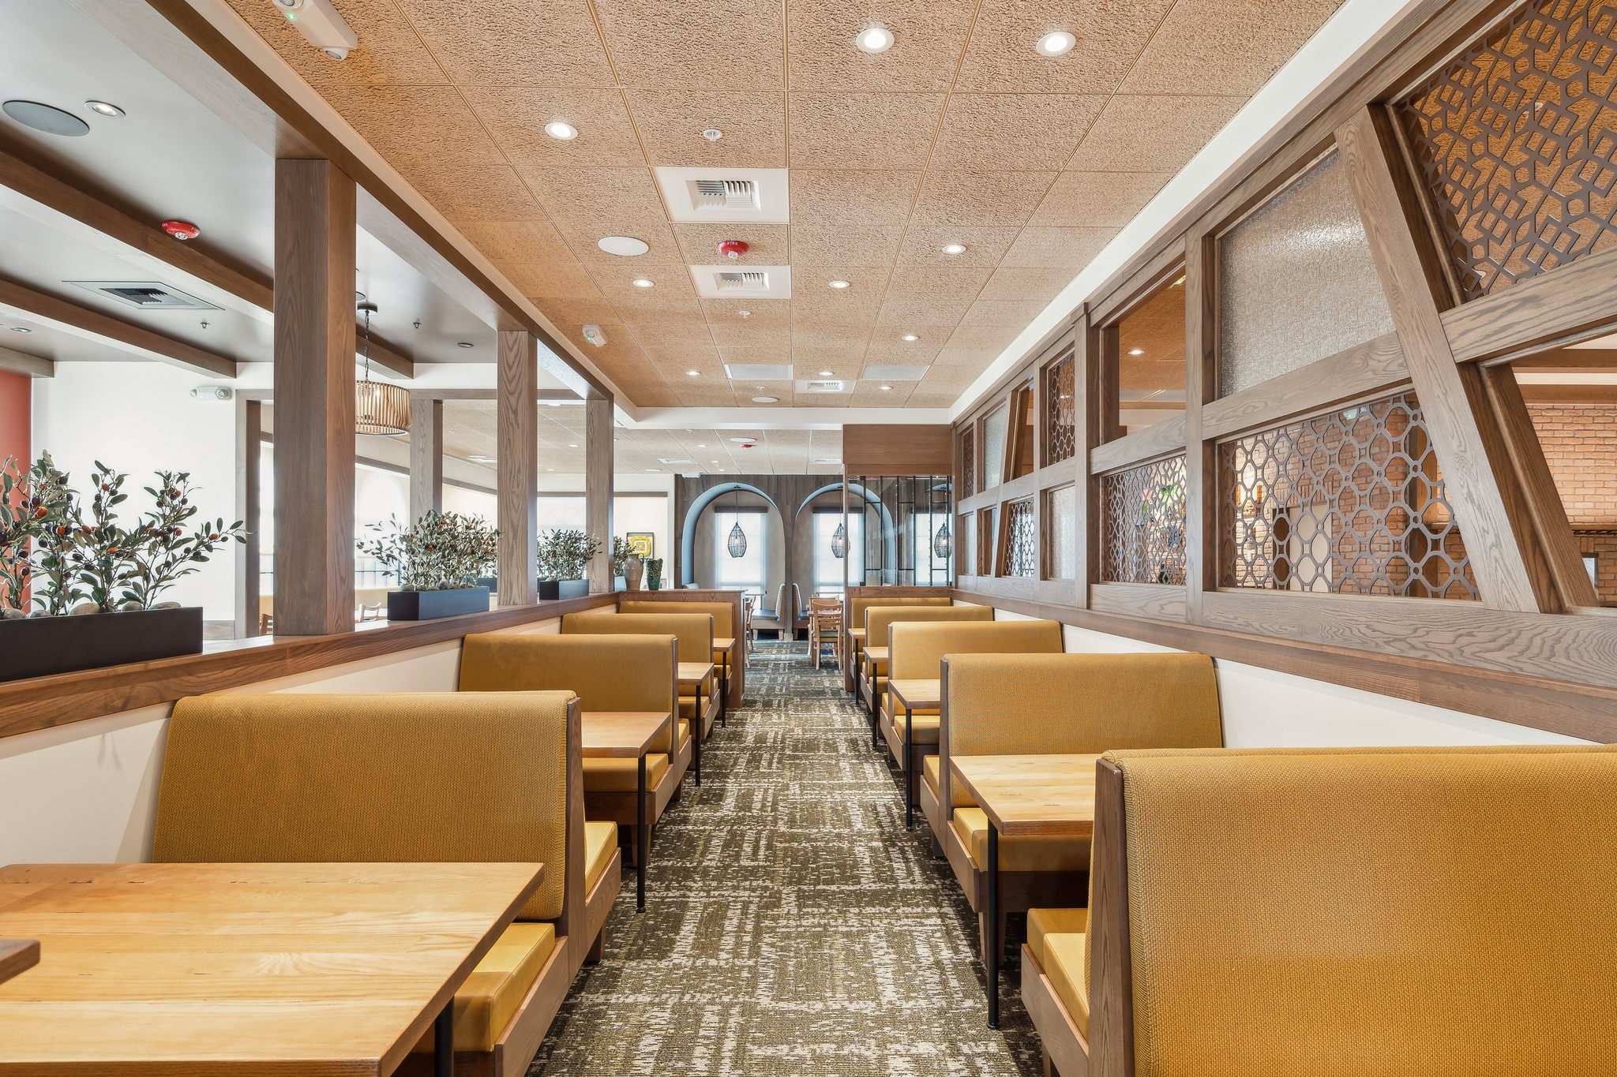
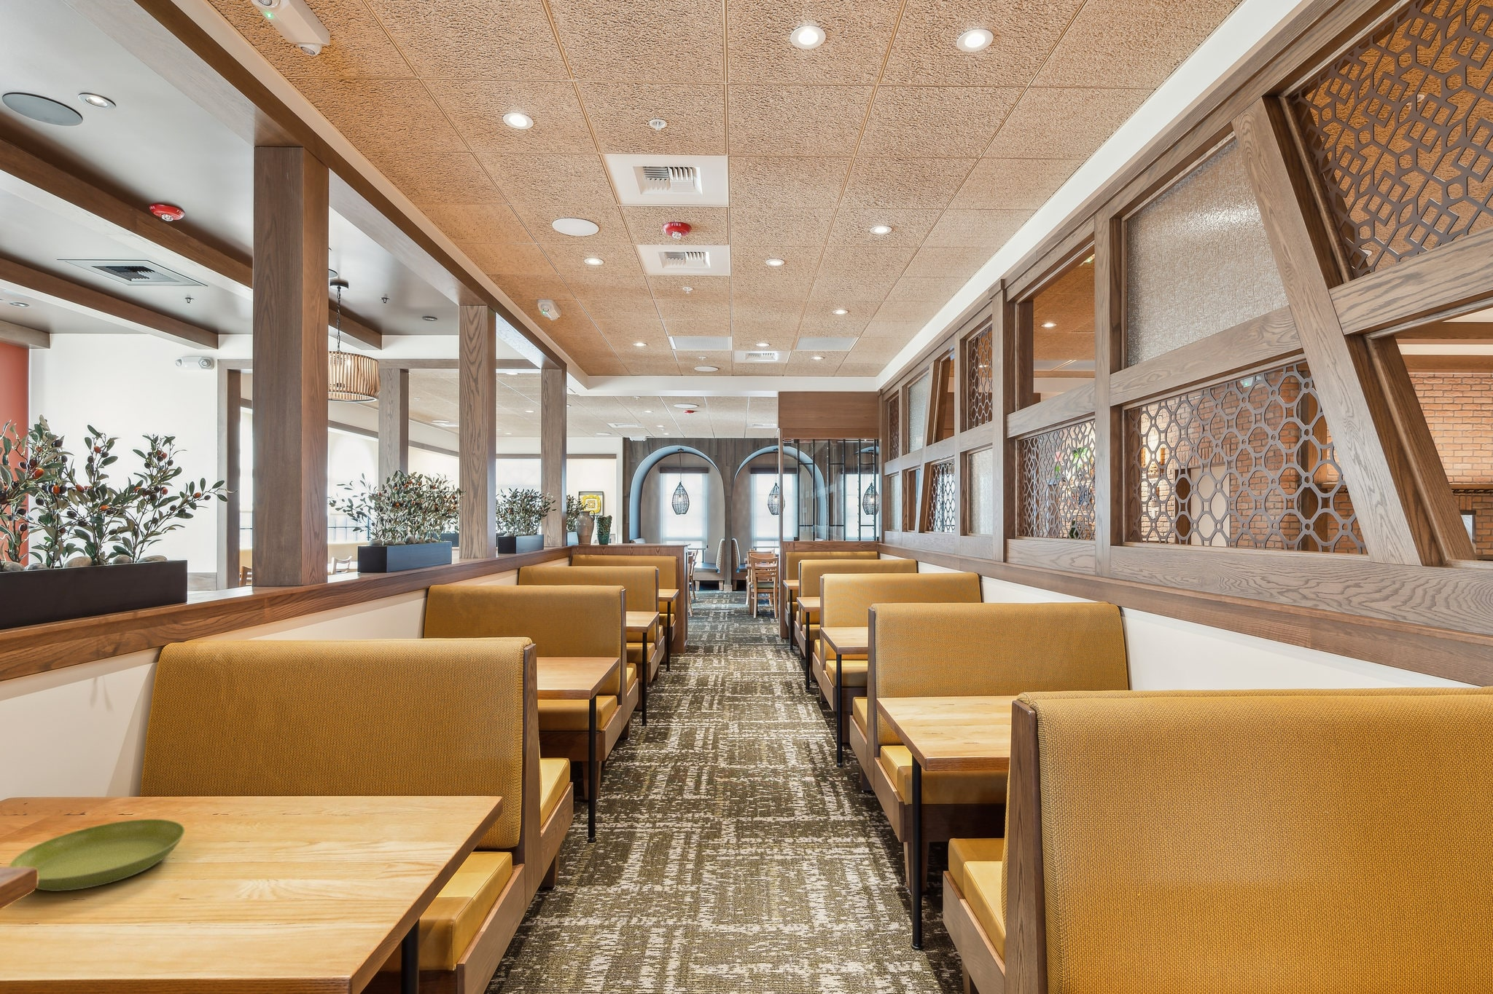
+ saucer (101, 855)
